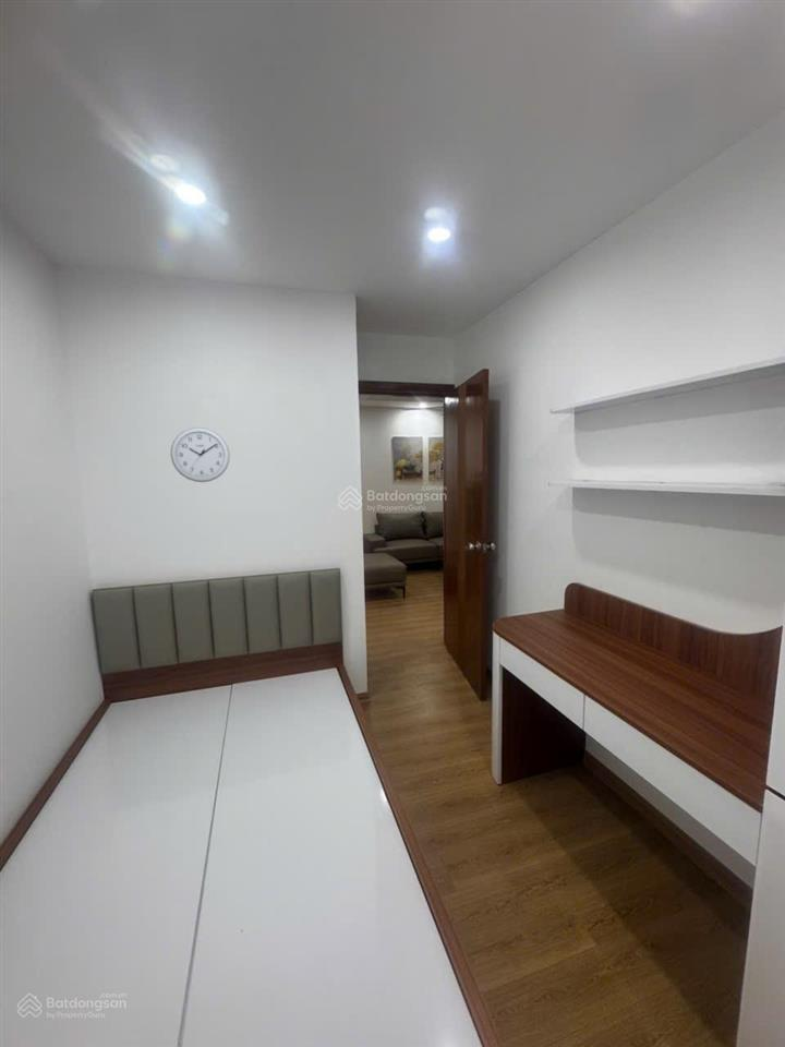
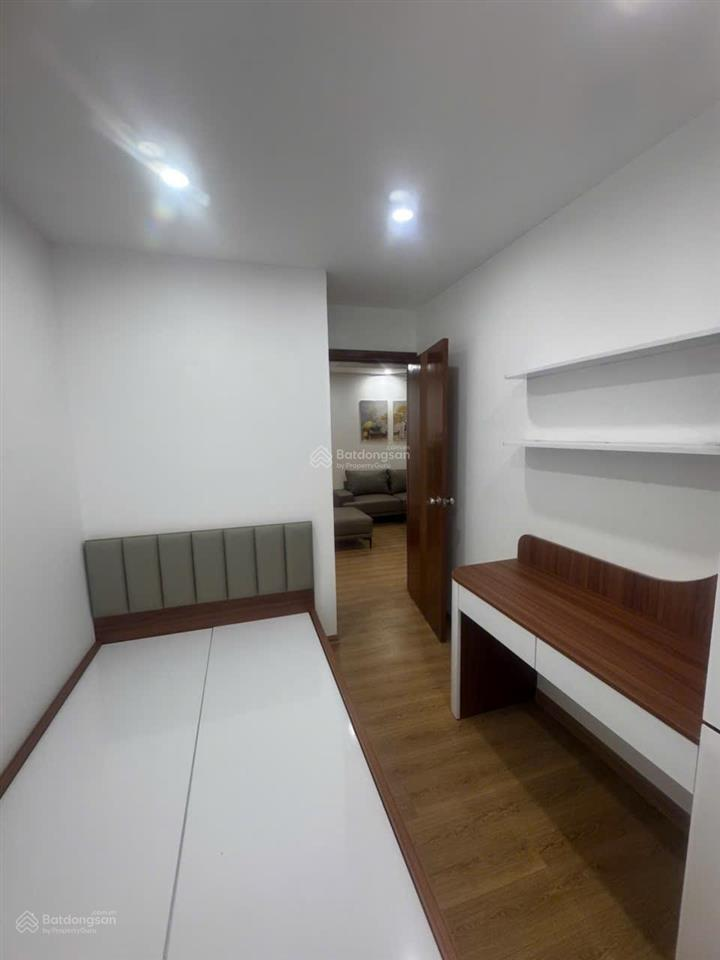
- wall clock (200, 455)
